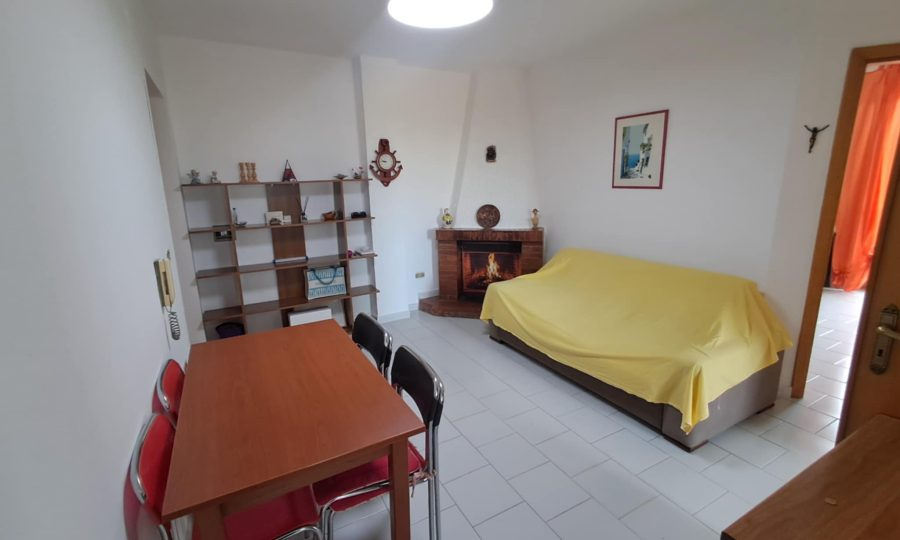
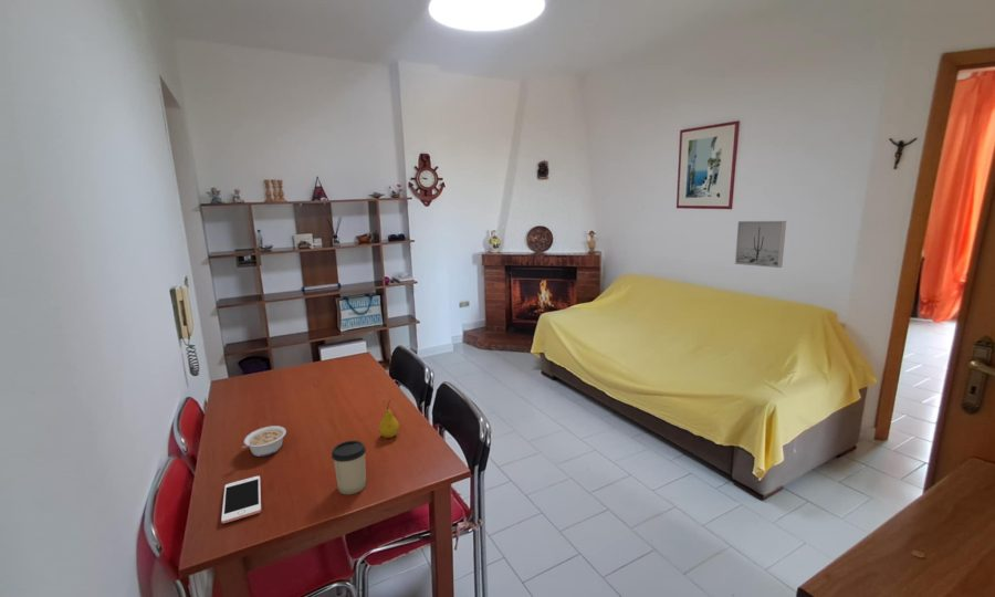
+ cup (349, 467)
+ cell phone (242, 498)
+ wall art (758, 243)
+ legume (265, 441)
+ fruit (388, 419)
